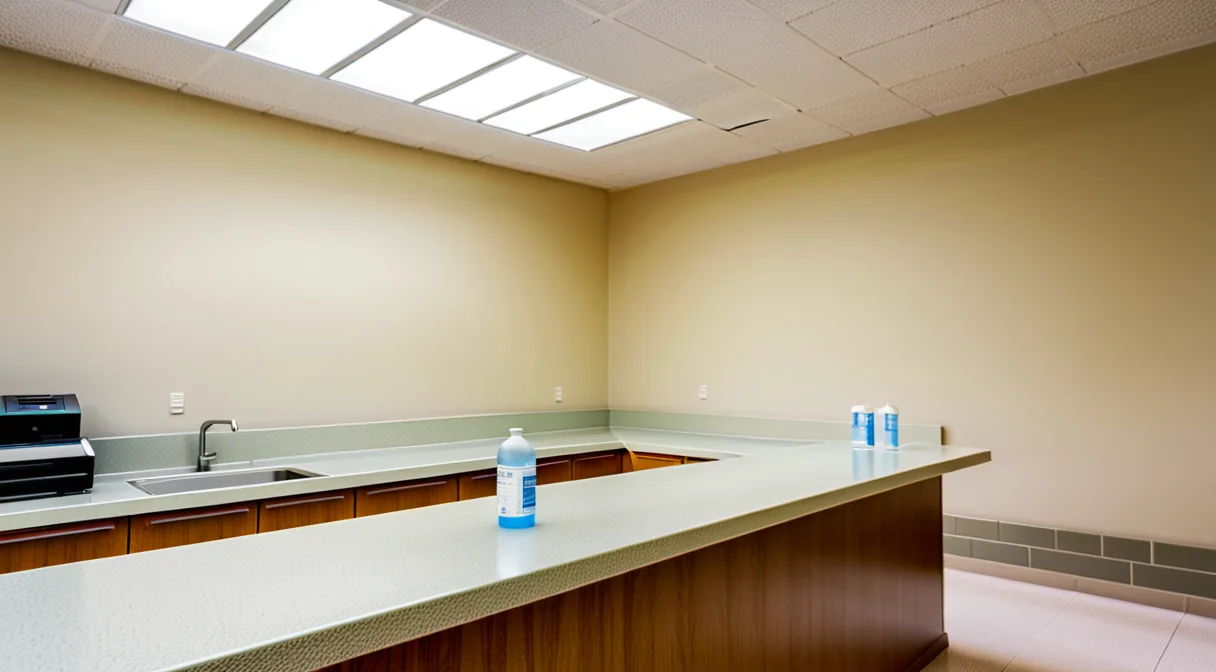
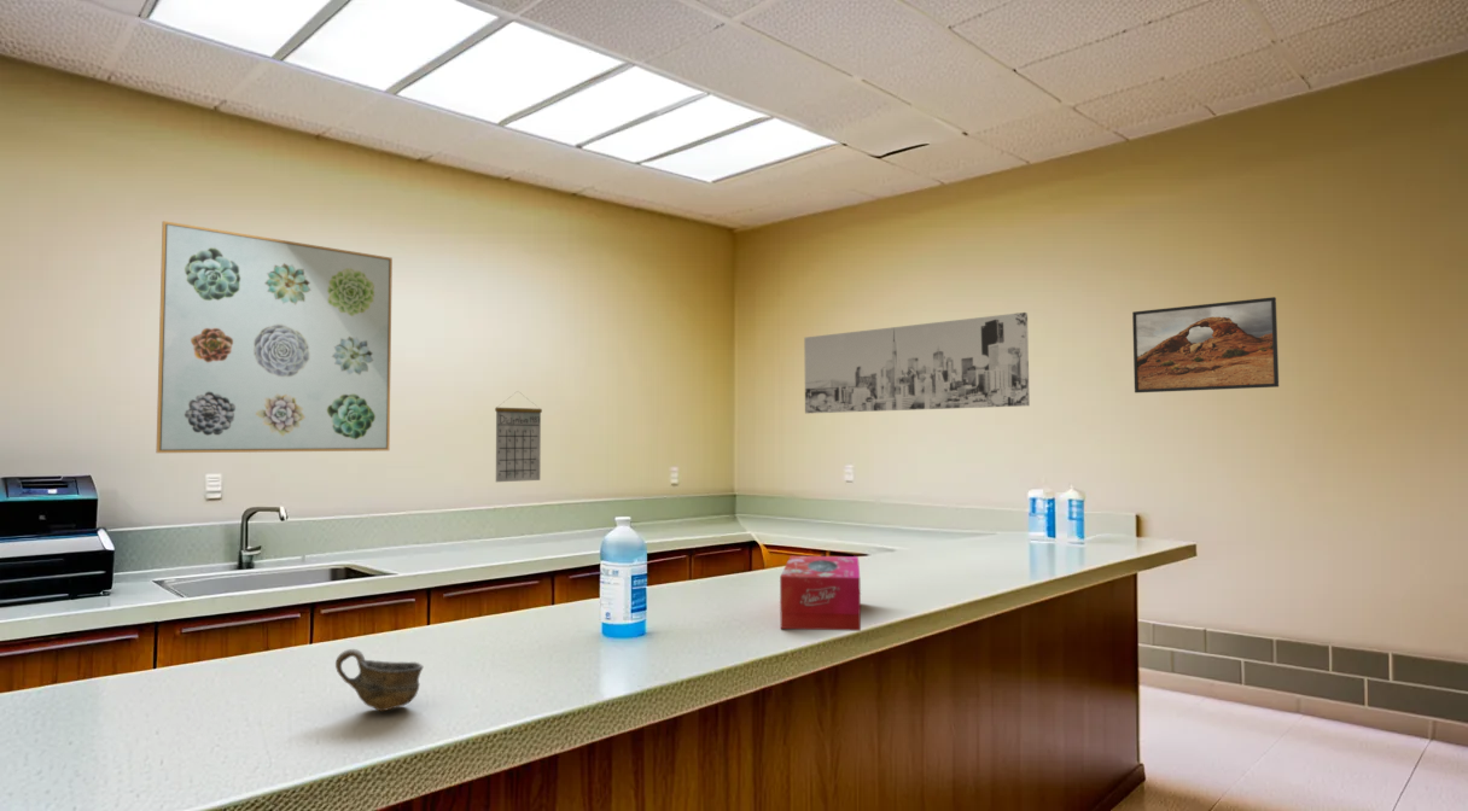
+ wall art (904, 368)
+ cup (384, 677)
+ calendar (518, 436)
+ tissue box (822, 589)
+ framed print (1201, 346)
+ wall art (285, 345)
